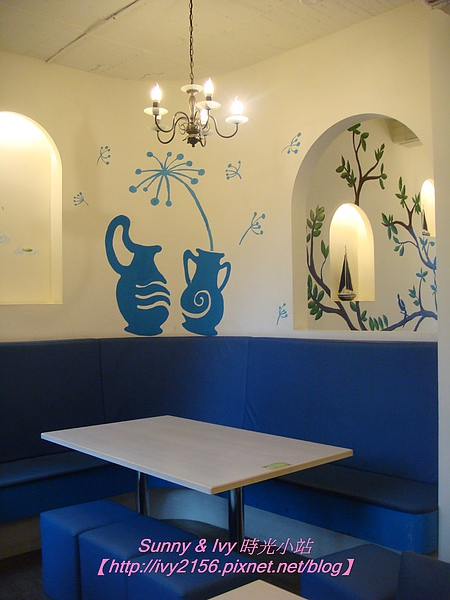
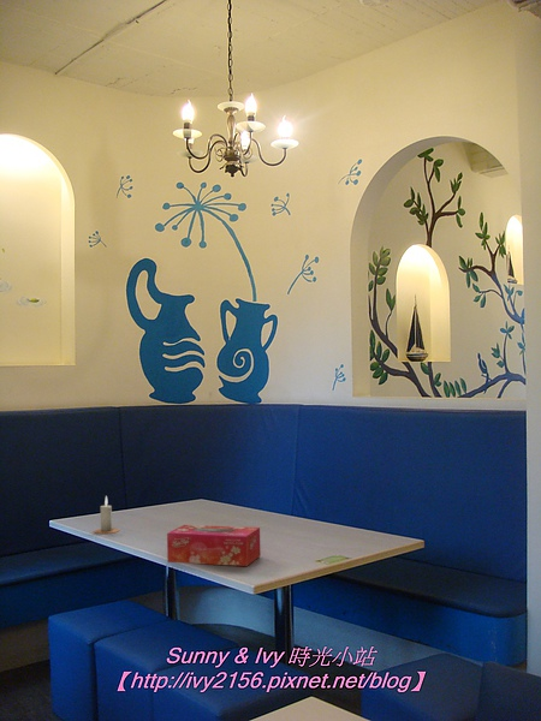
+ tissue box (214, 544)
+ candle (106, 513)
